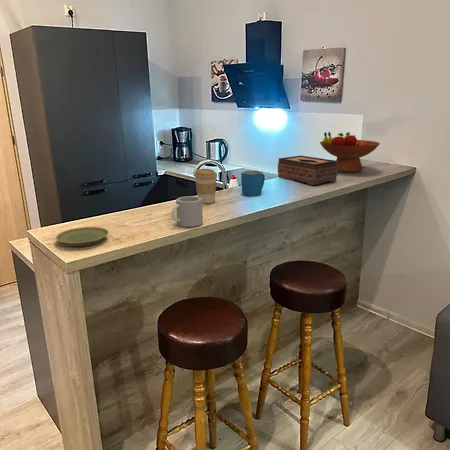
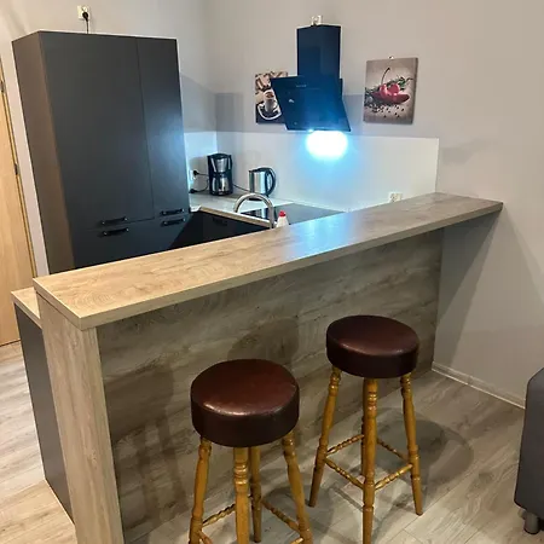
- coffee cup (206, 185)
- mug (254, 182)
- fruit bowl (348, 151)
- plate (83, 237)
- tissue box (306, 169)
- mug (185, 212)
